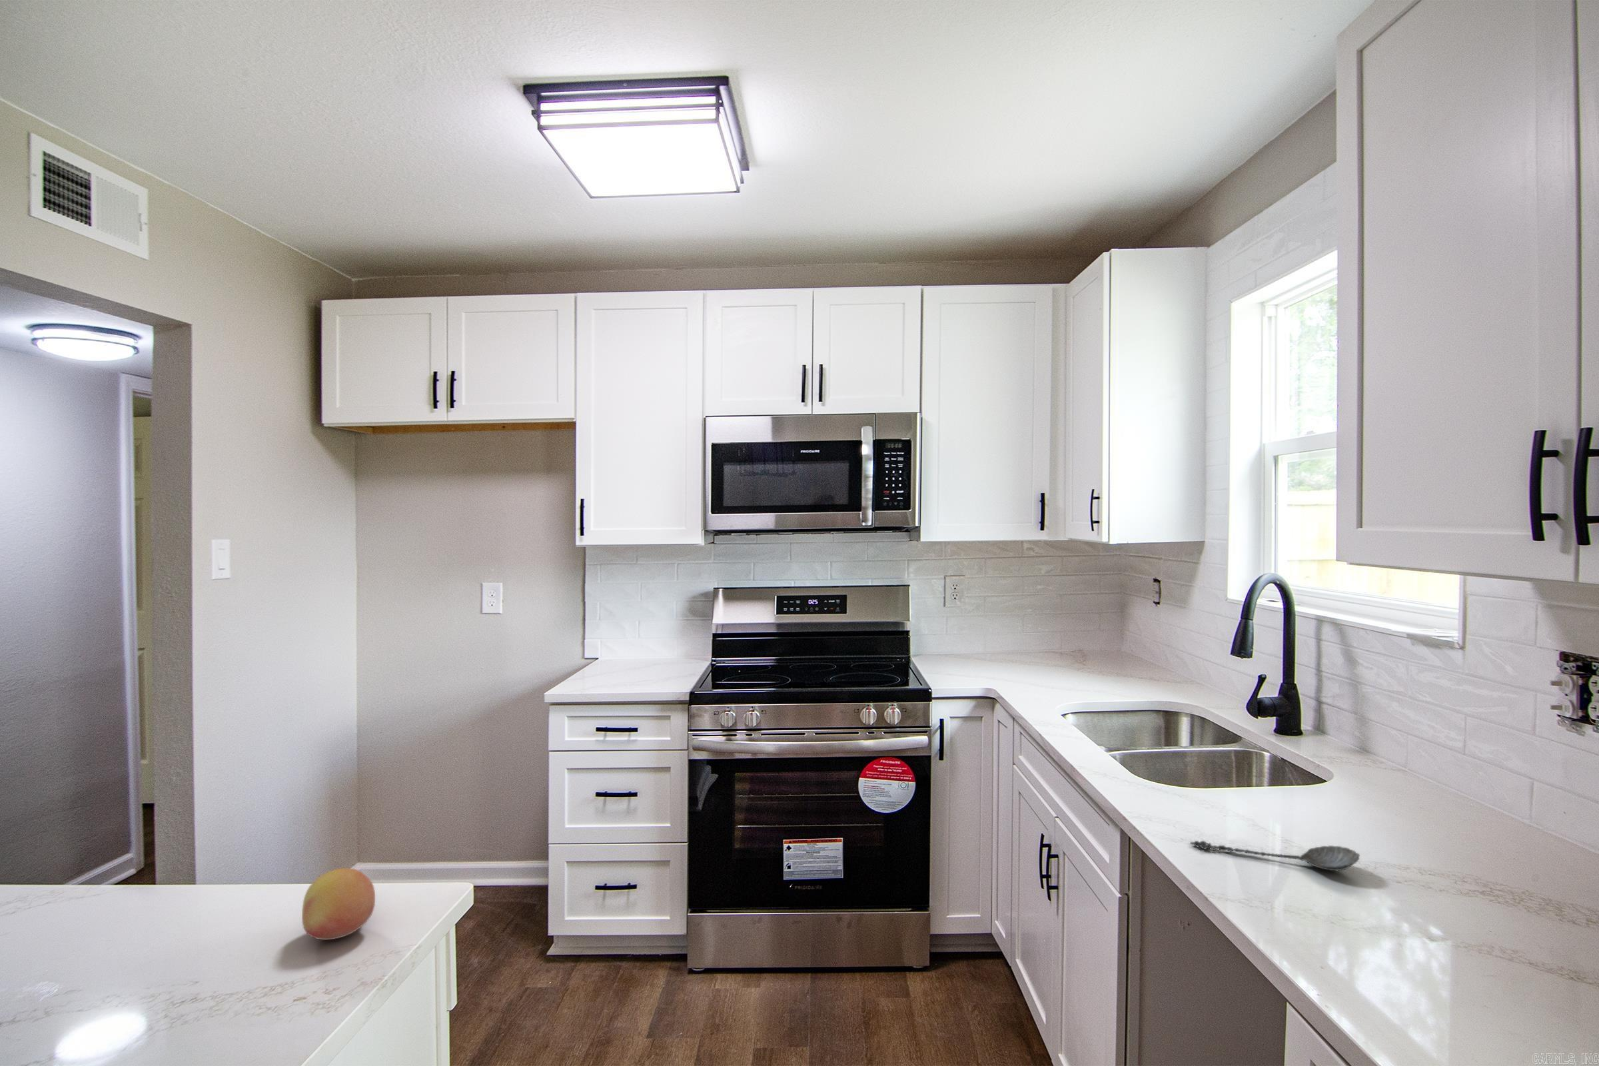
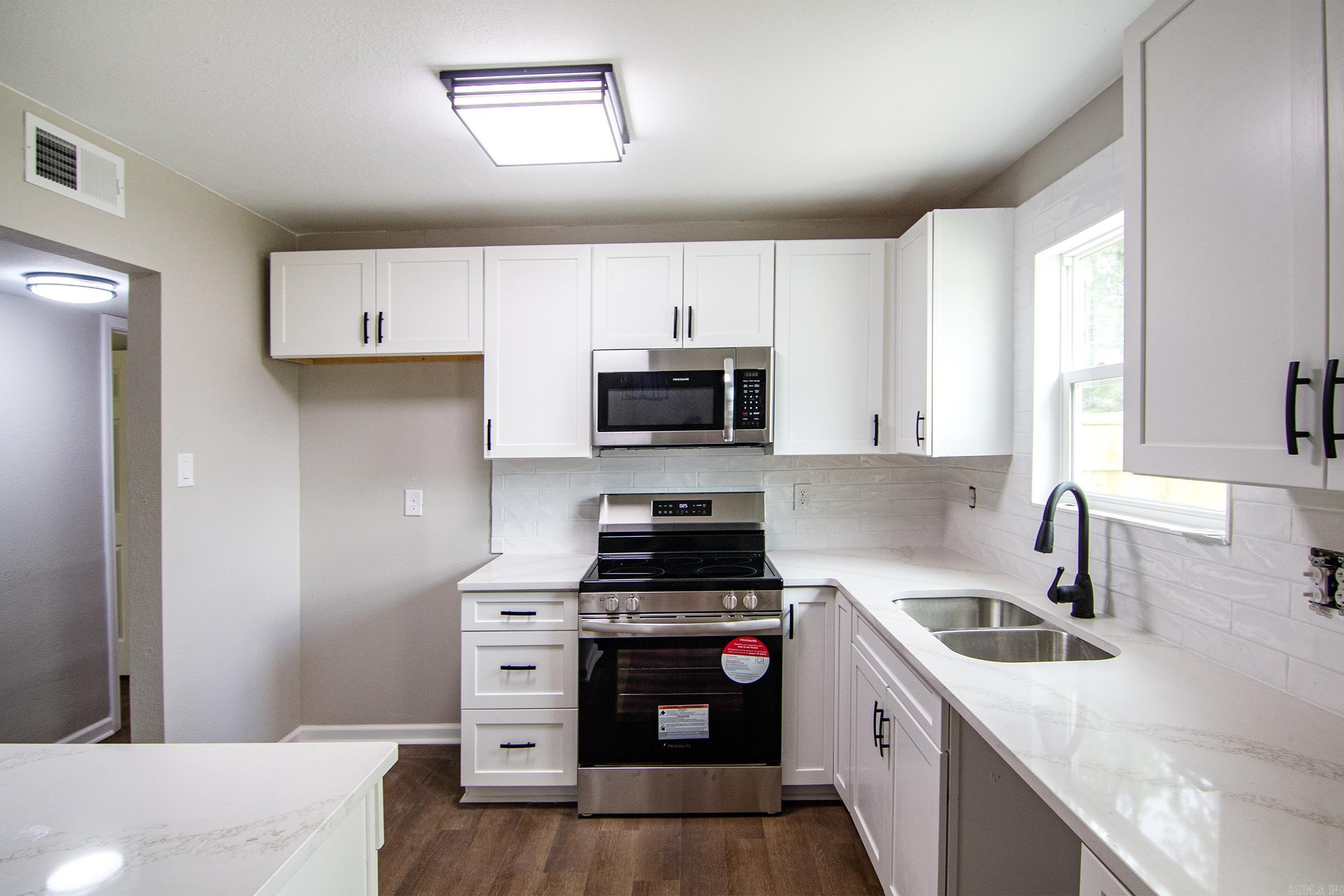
- spoon (1268, 853)
- fruit (339, 901)
